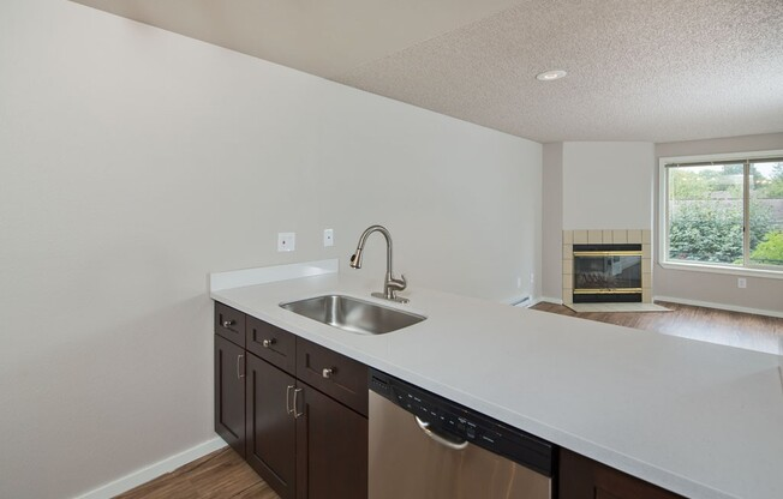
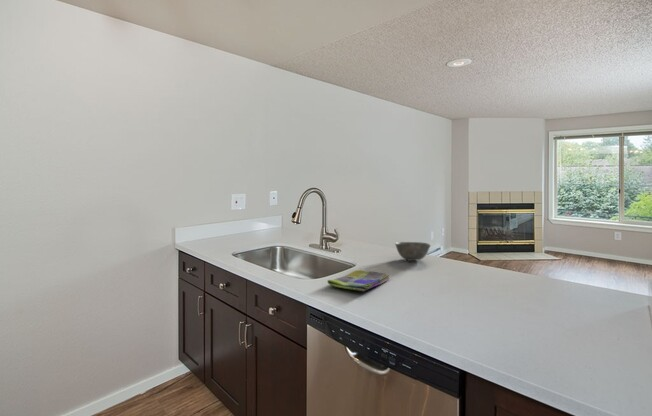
+ bowl (412, 251)
+ dish towel (359, 279)
